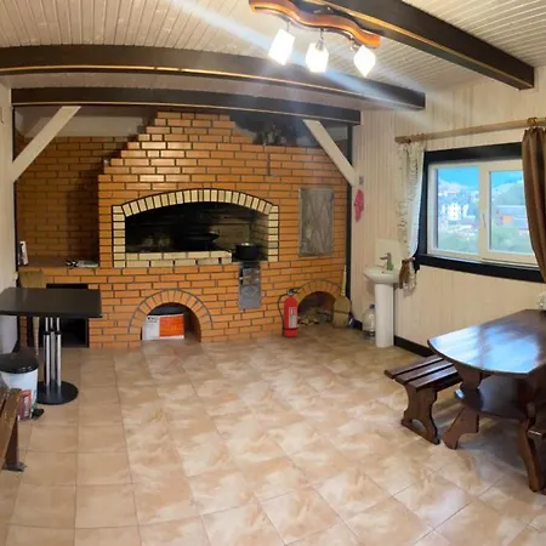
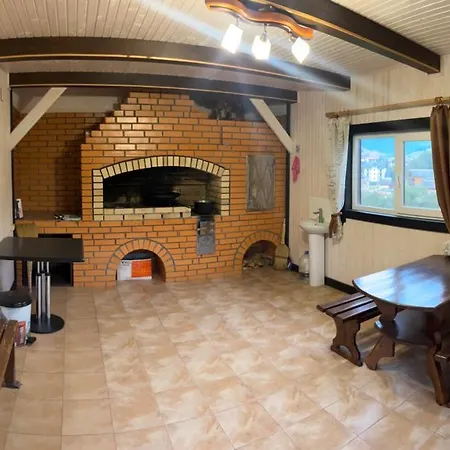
- fire extinguisher (289, 312)
